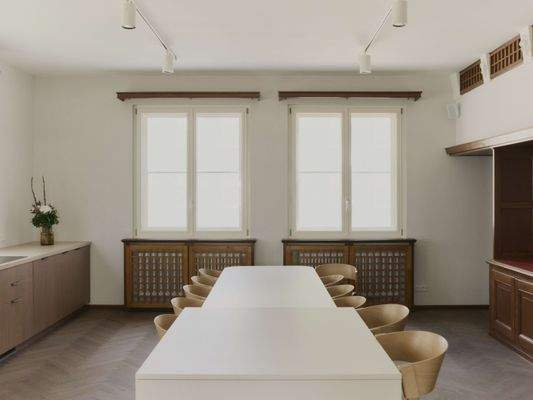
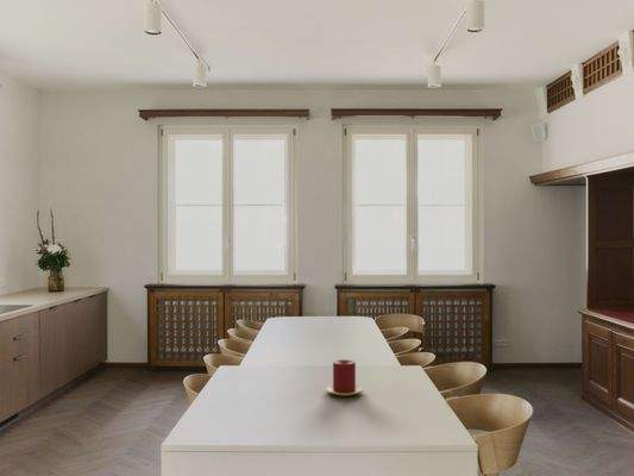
+ candle (344, 376)
